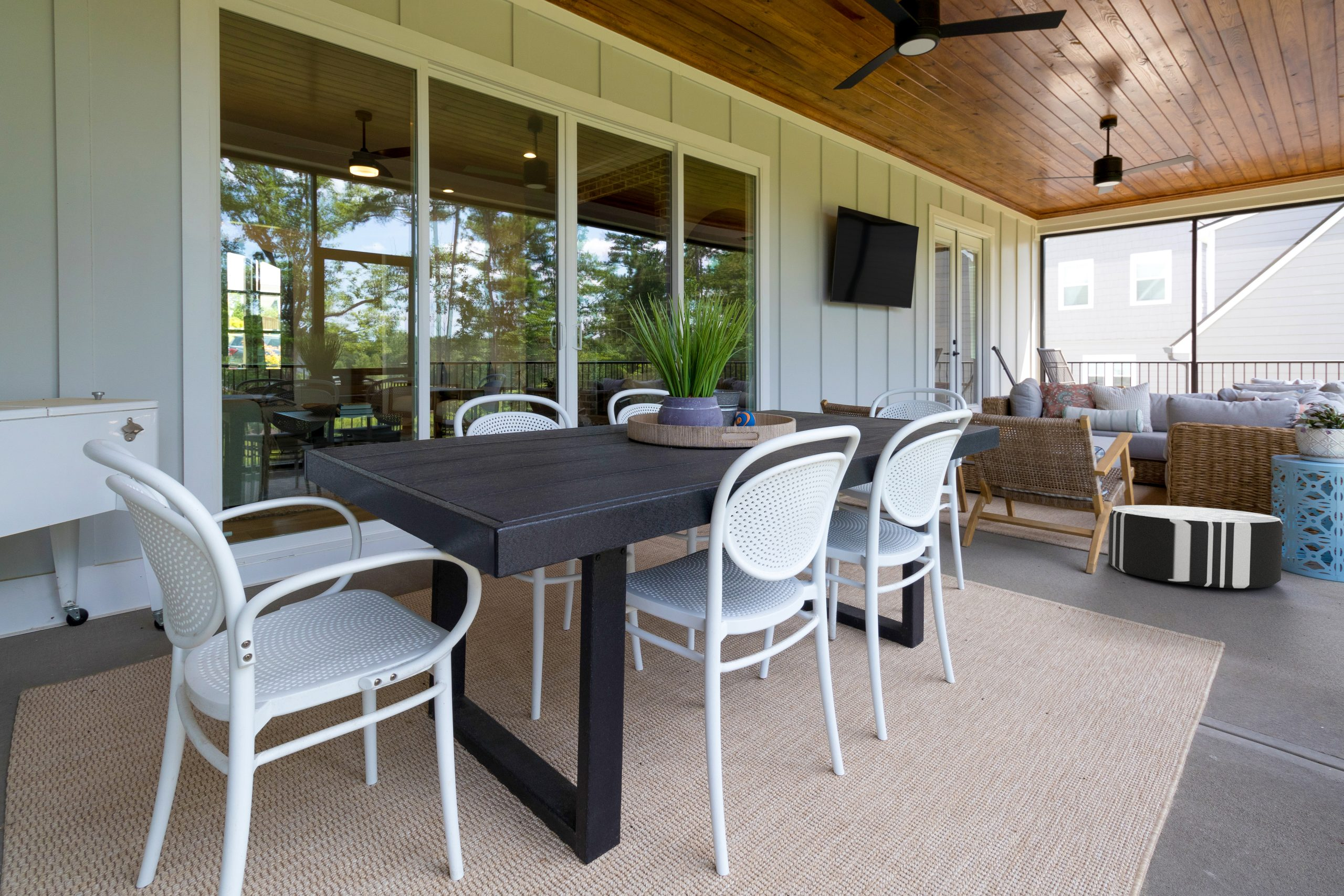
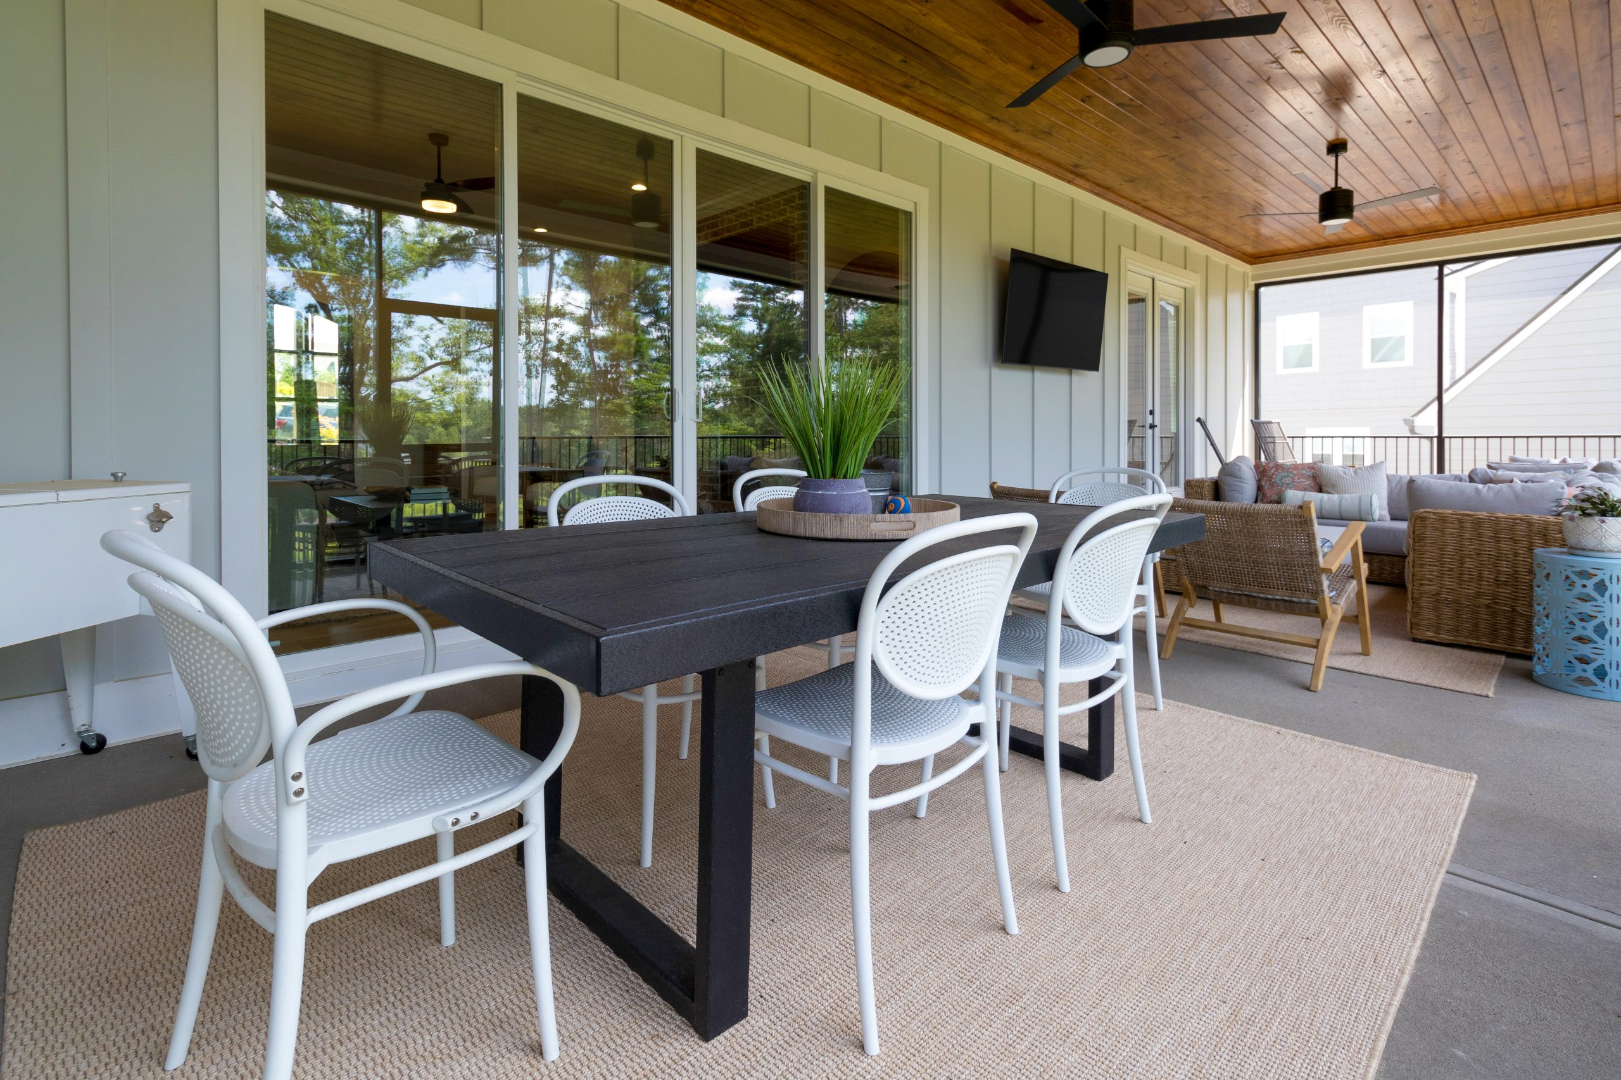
- pouf (1190, 543)
